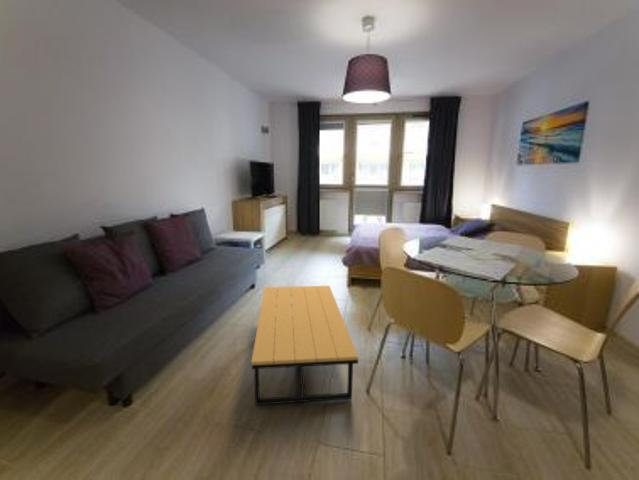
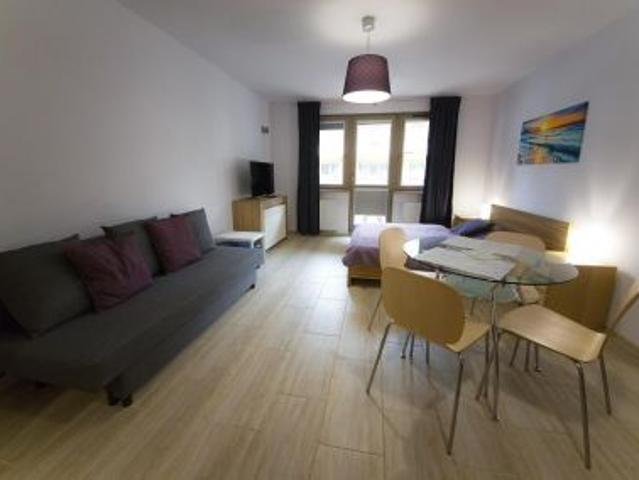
- coffee table (300, 336)
